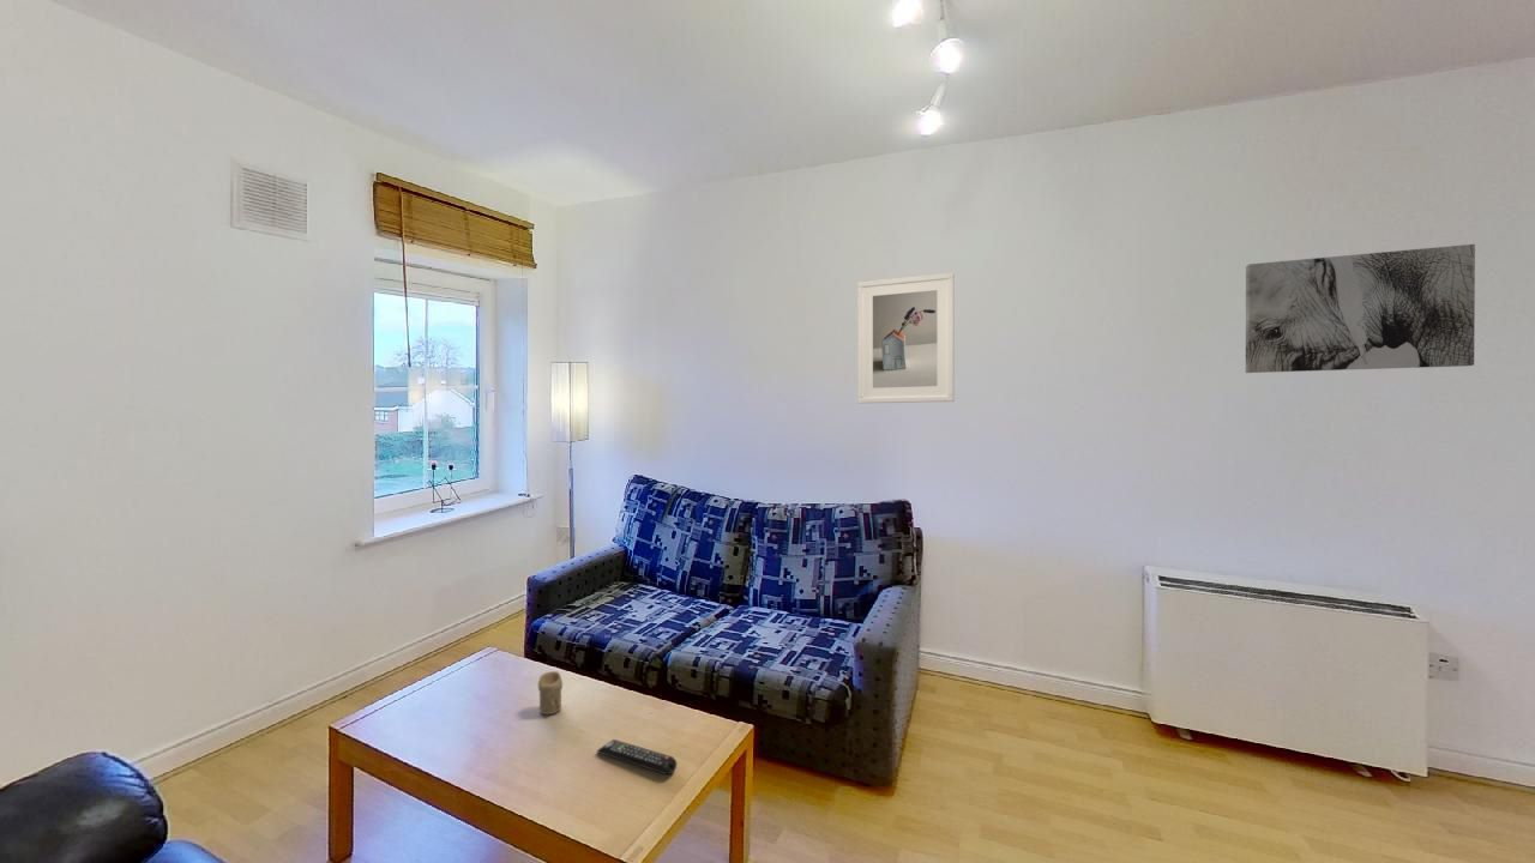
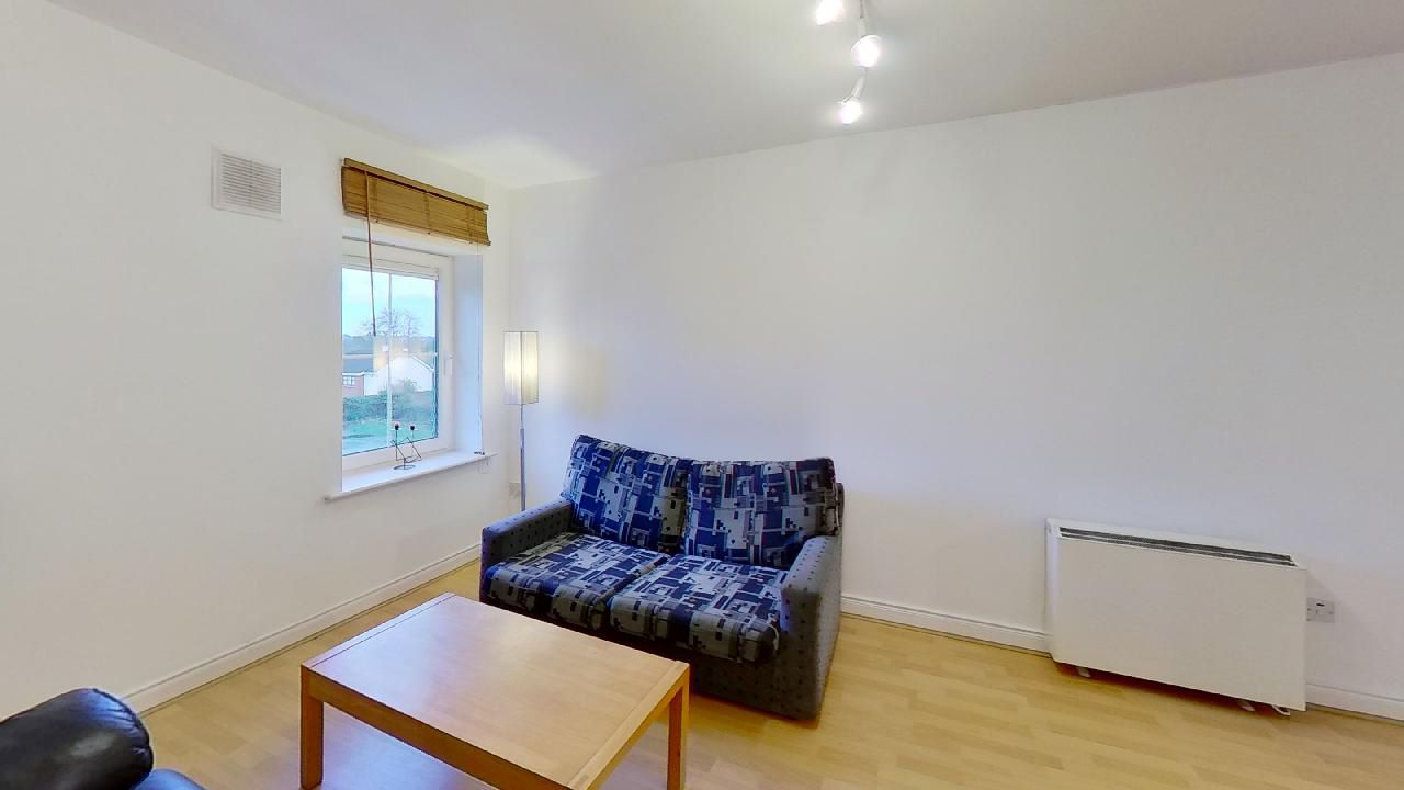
- candle (550, 693)
- wall art (1353, 312)
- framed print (904, 339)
- remote control (636, 756)
